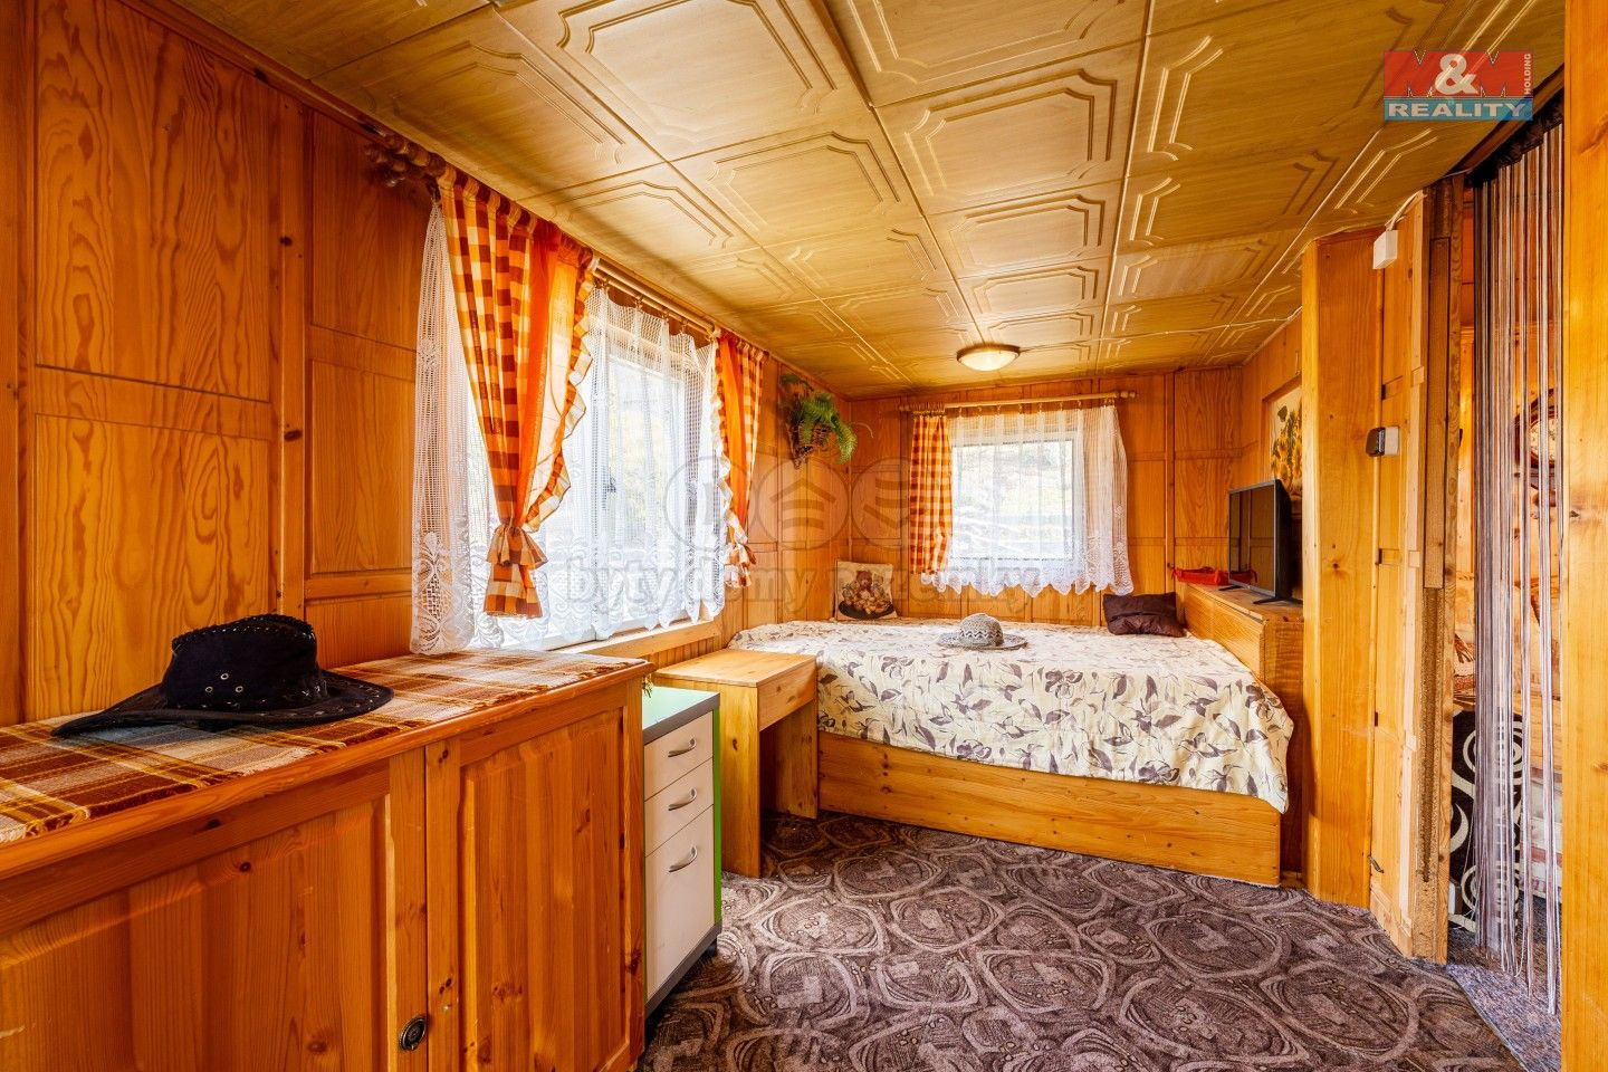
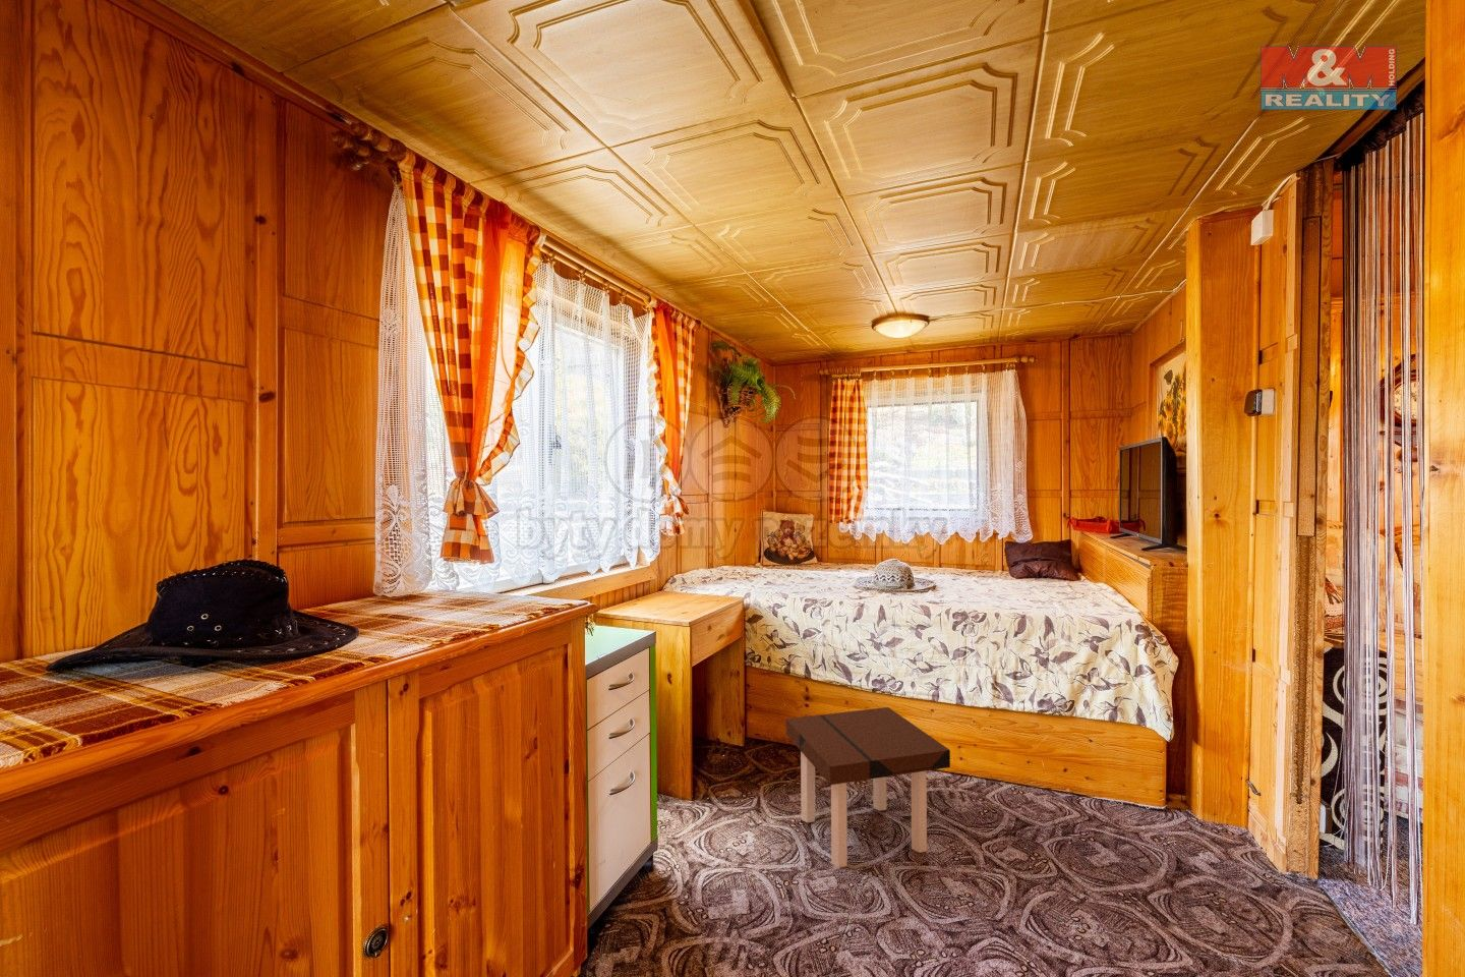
+ side table (862, 780)
